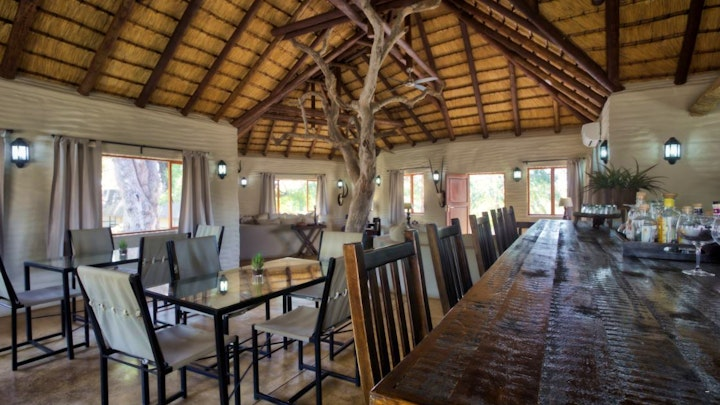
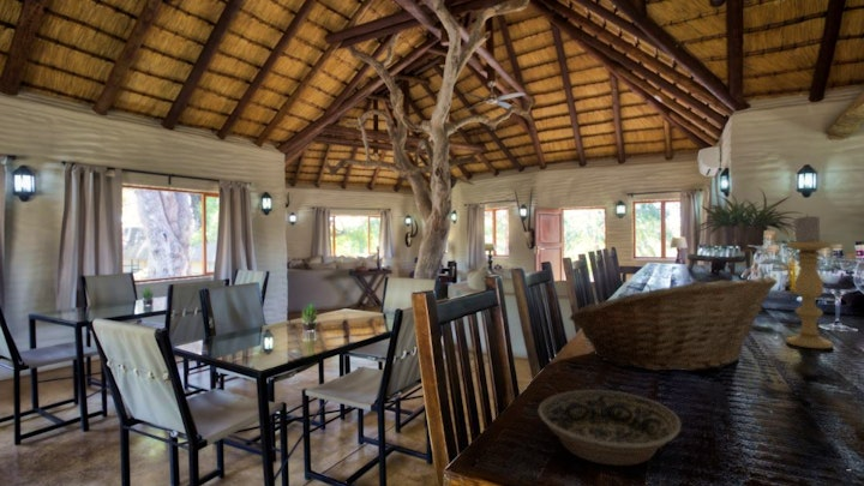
+ candle holder (808, 278)
+ fruit basket (670, 316)
+ bowl (606, 428)
